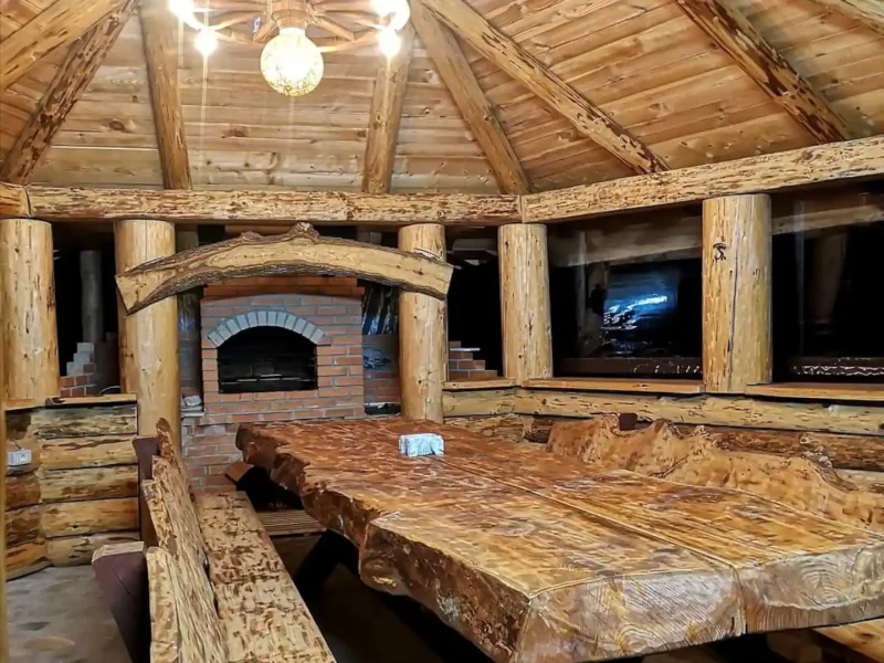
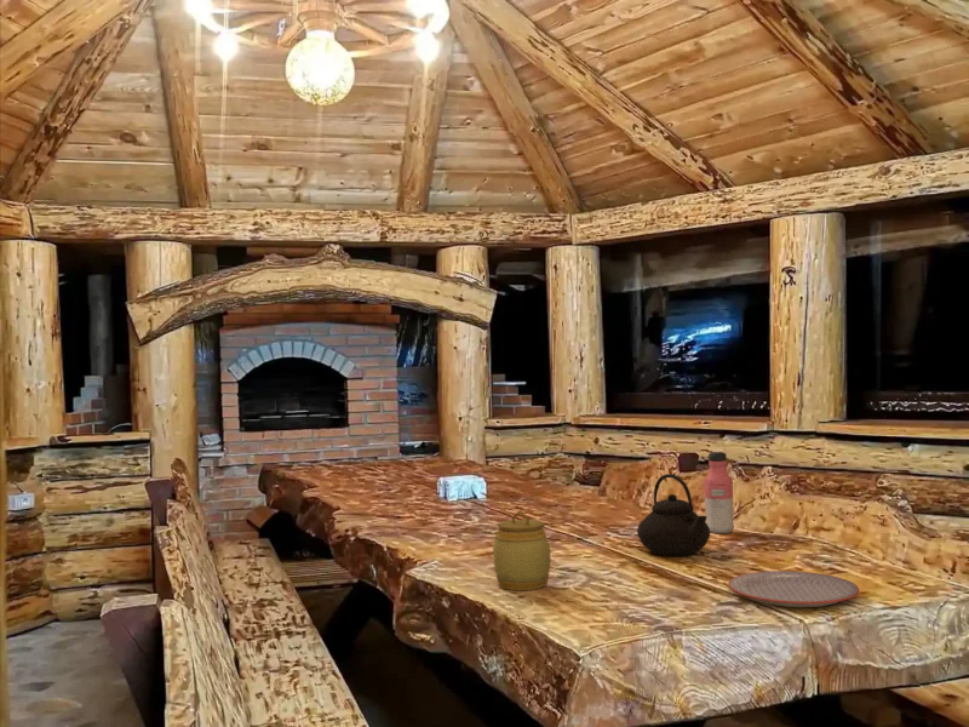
+ plate (792, 590)
+ jar (521, 546)
+ water bottle (718, 492)
+ teapot (677, 514)
